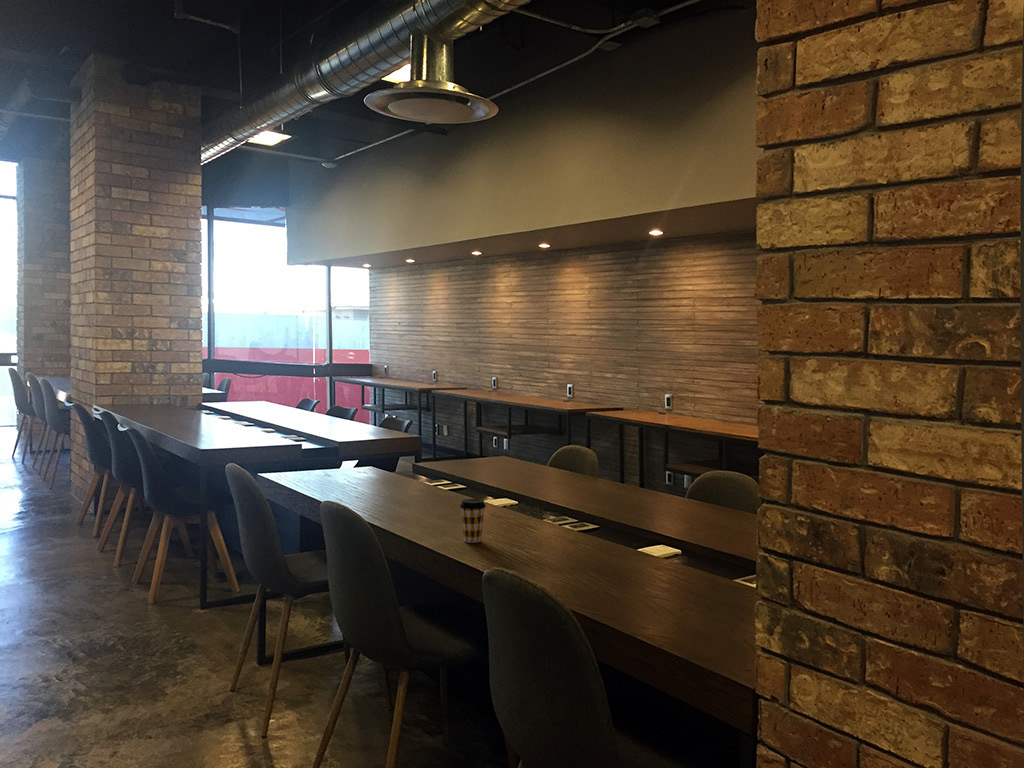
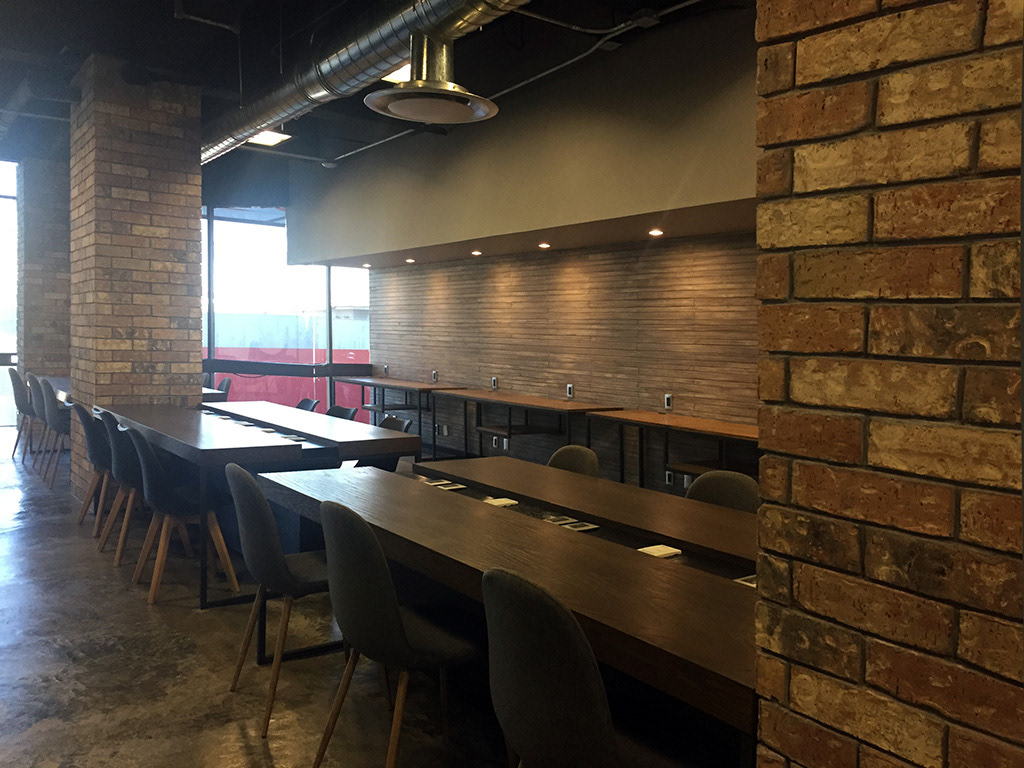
- coffee cup (472, 520)
